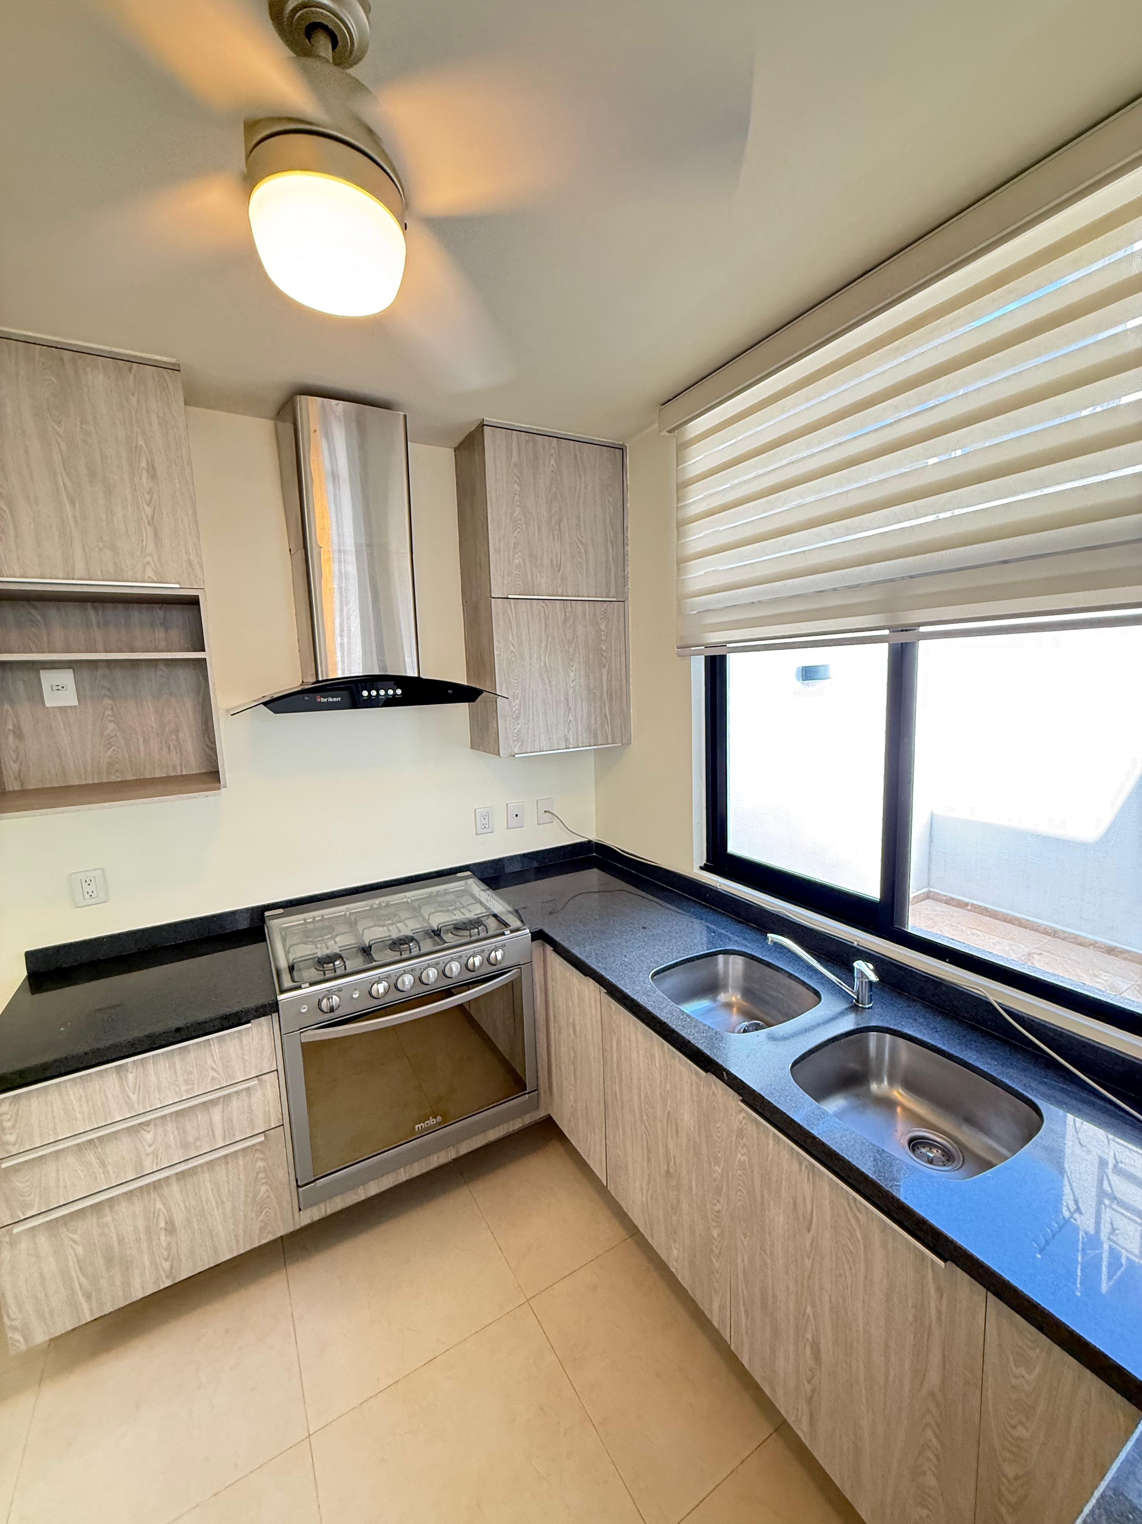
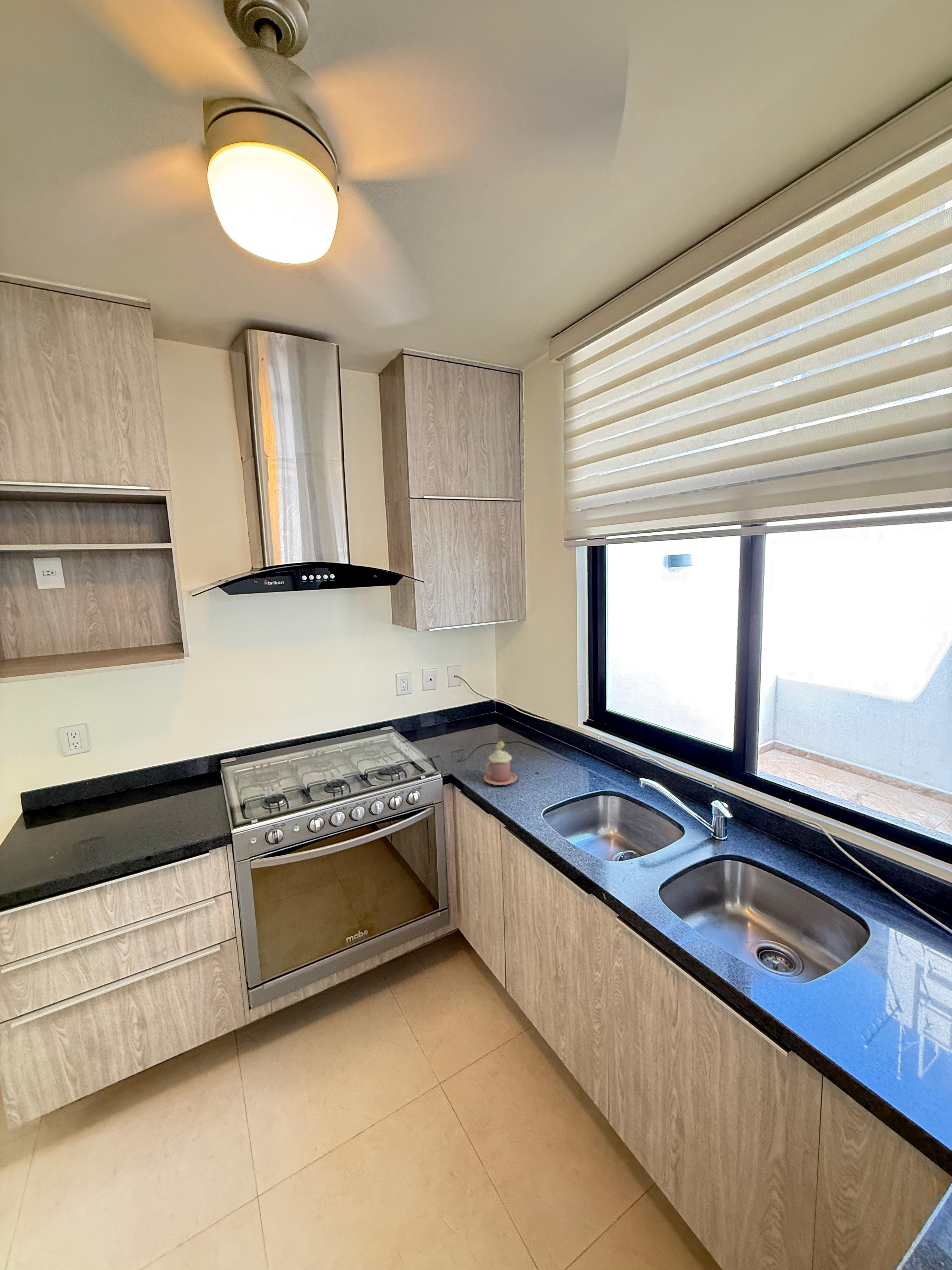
+ mug (500, 761)
